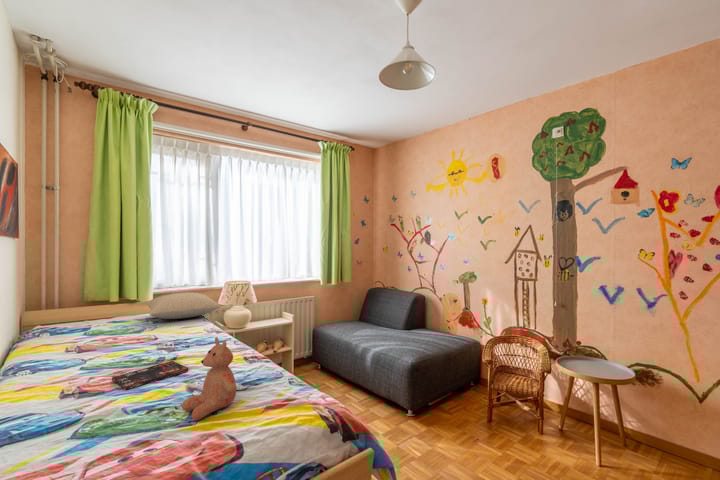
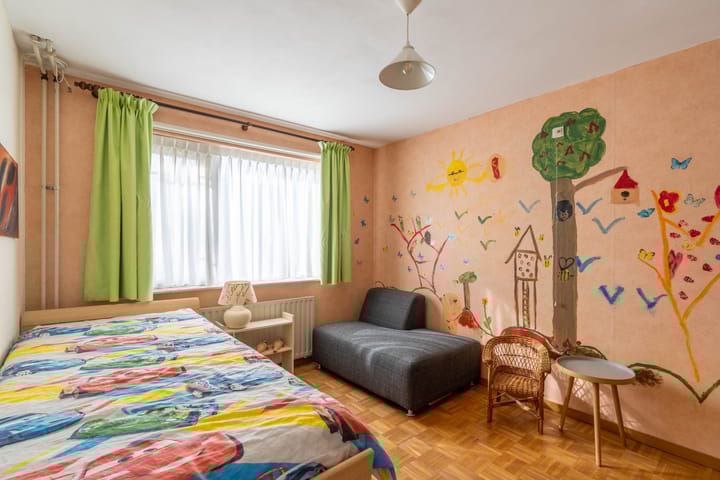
- pillow (182, 305)
- stuffed animal (210, 374)
- book (151, 373)
